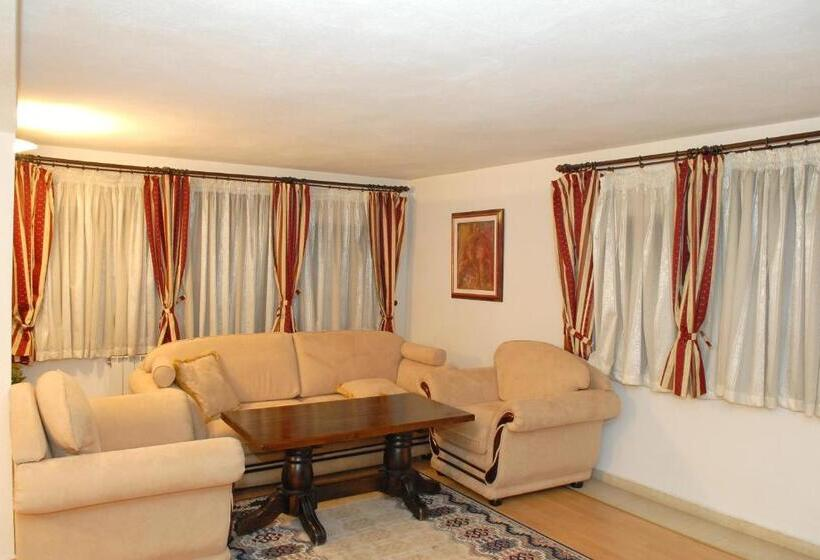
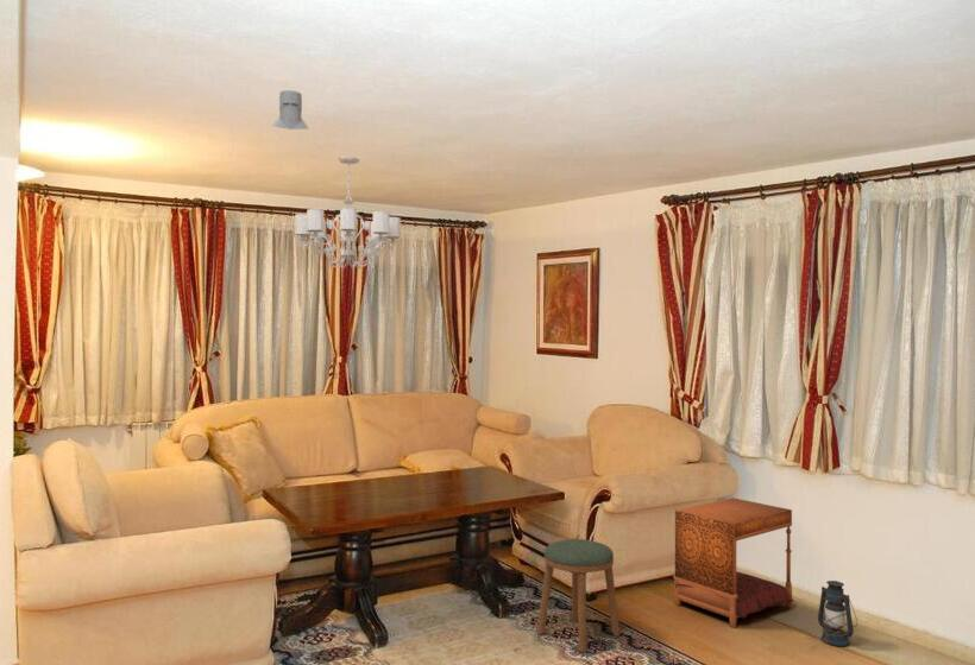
+ chandelier (348, 213)
+ lantern (836, 610)
+ knight helmet (290, 113)
+ canopy bed (734, 558)
+ stool (578, 589)
